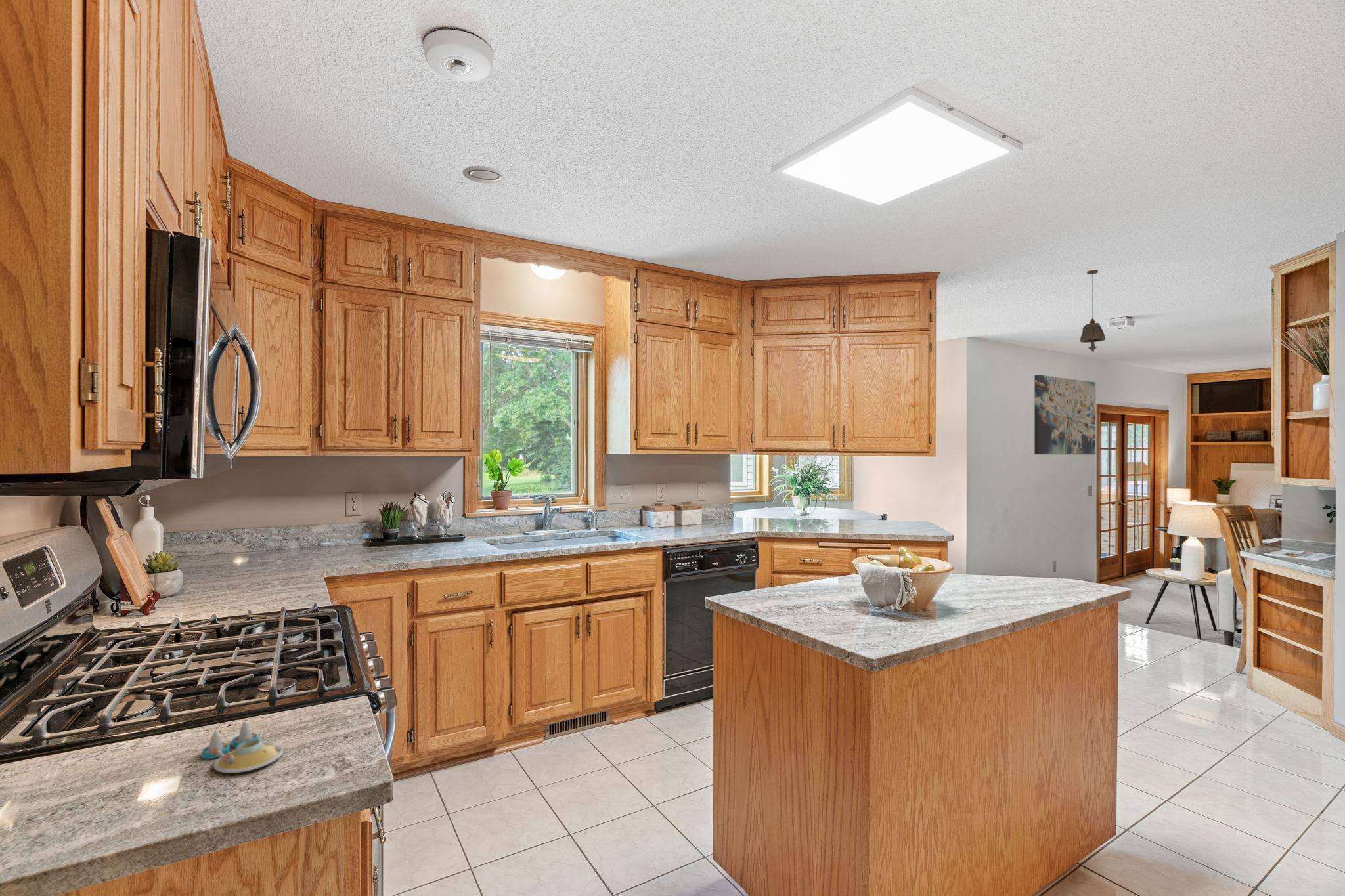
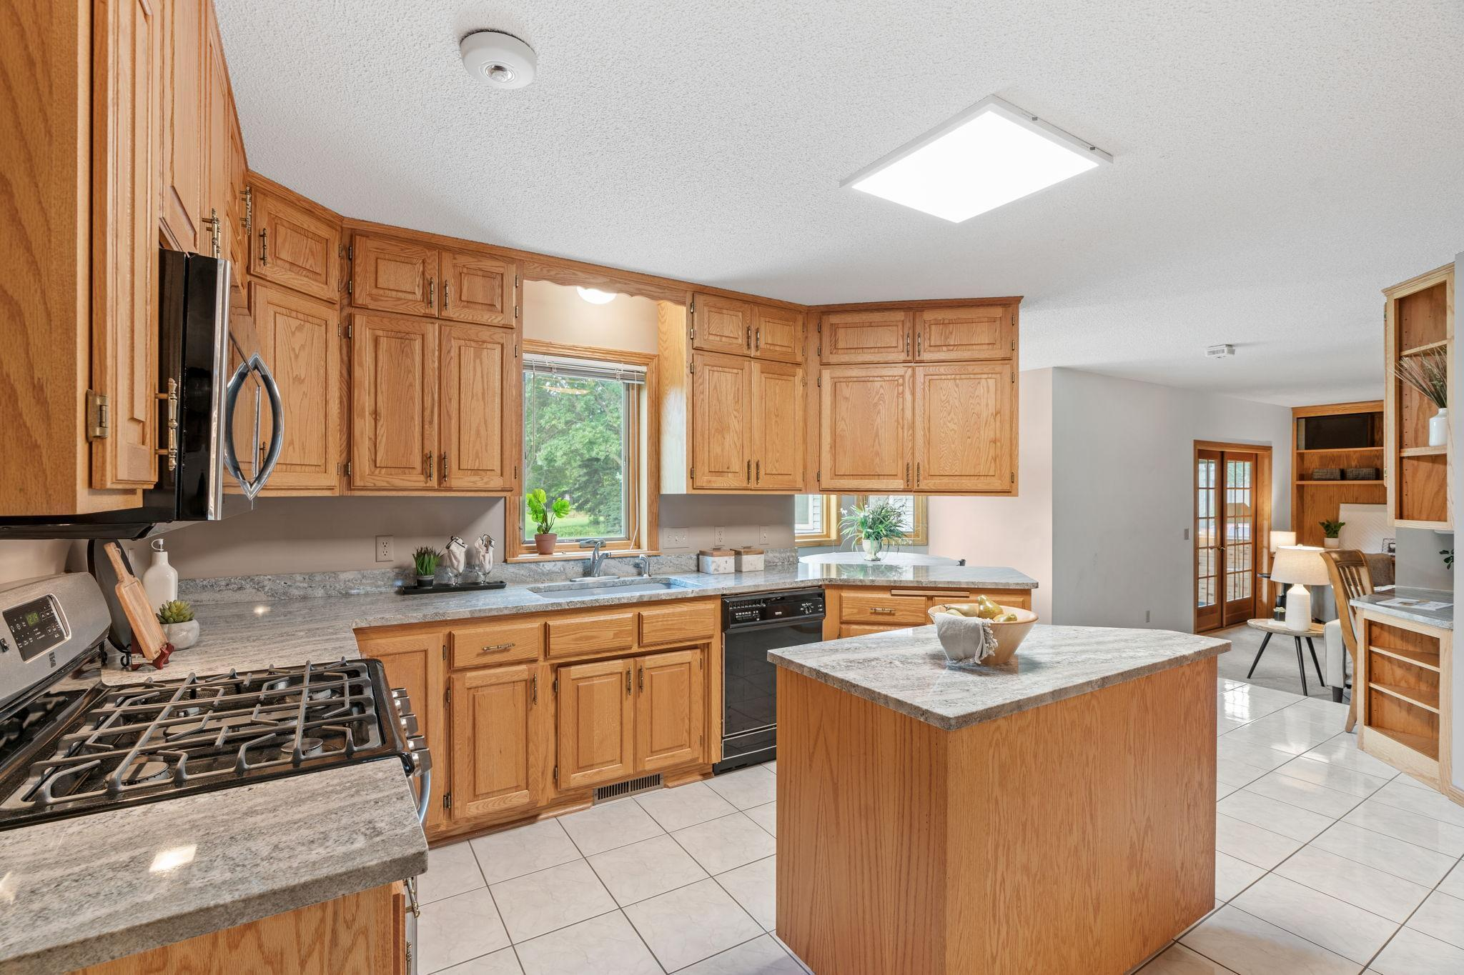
- wall art (1066, 416)
- salt and pepper shaker set (242, 744)
- recessed light (484, 172)
- pendant light (1092, 312)
